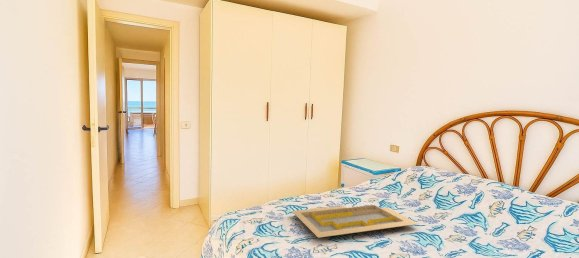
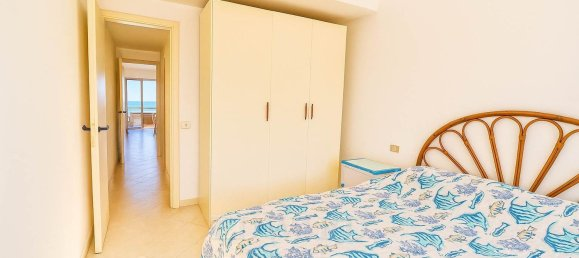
- serving tray (352, 219)
